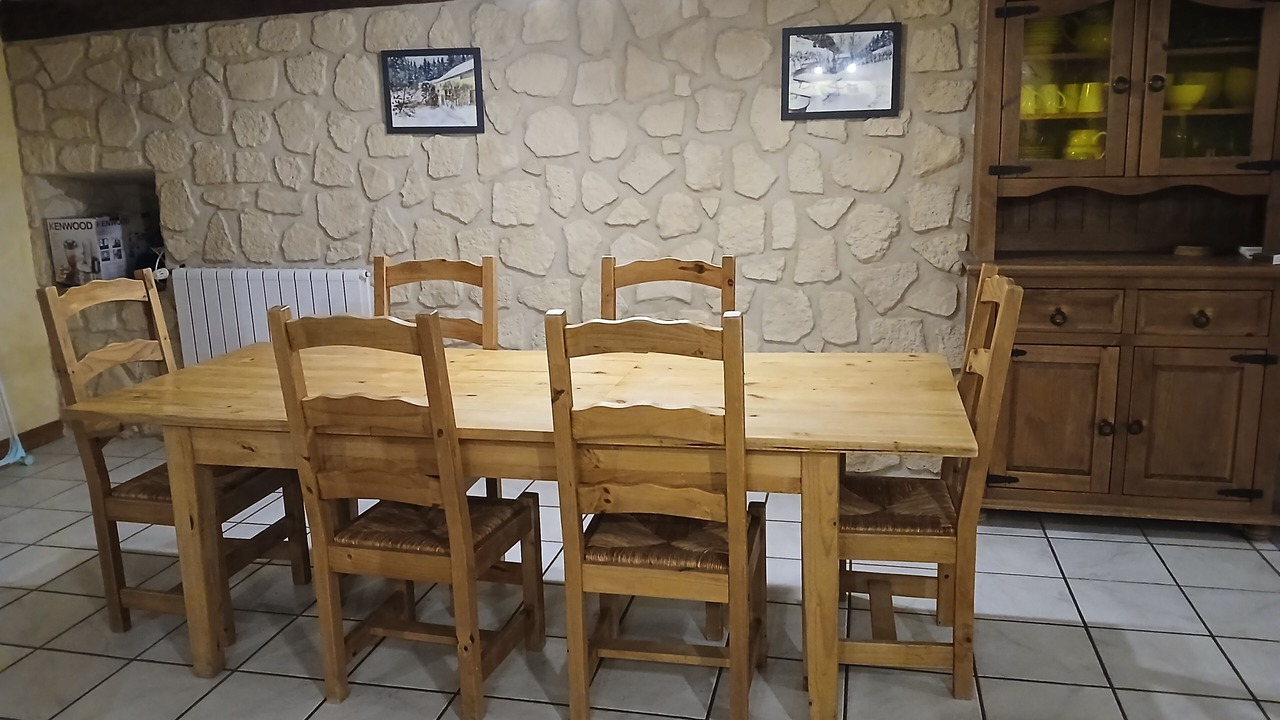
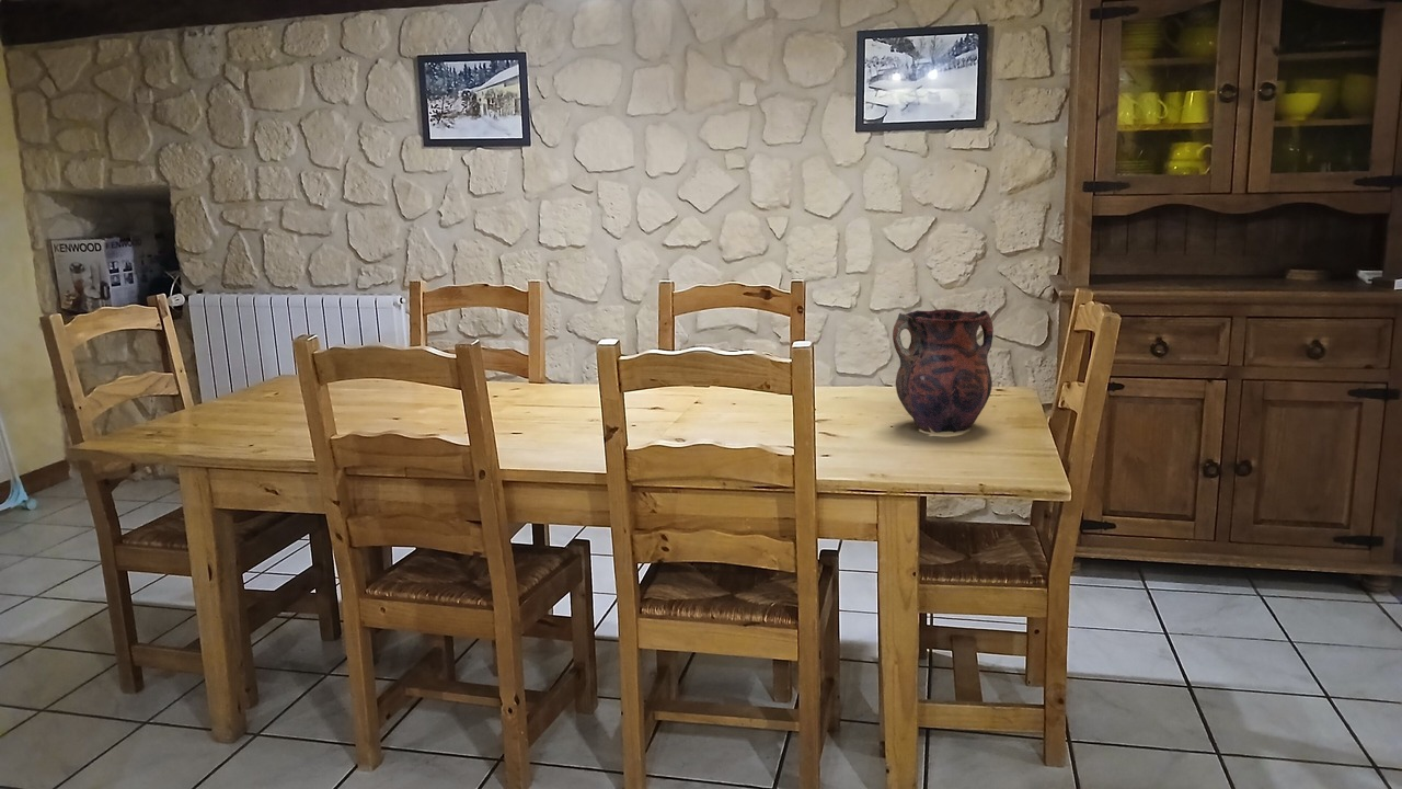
+ vase (942, 369)
